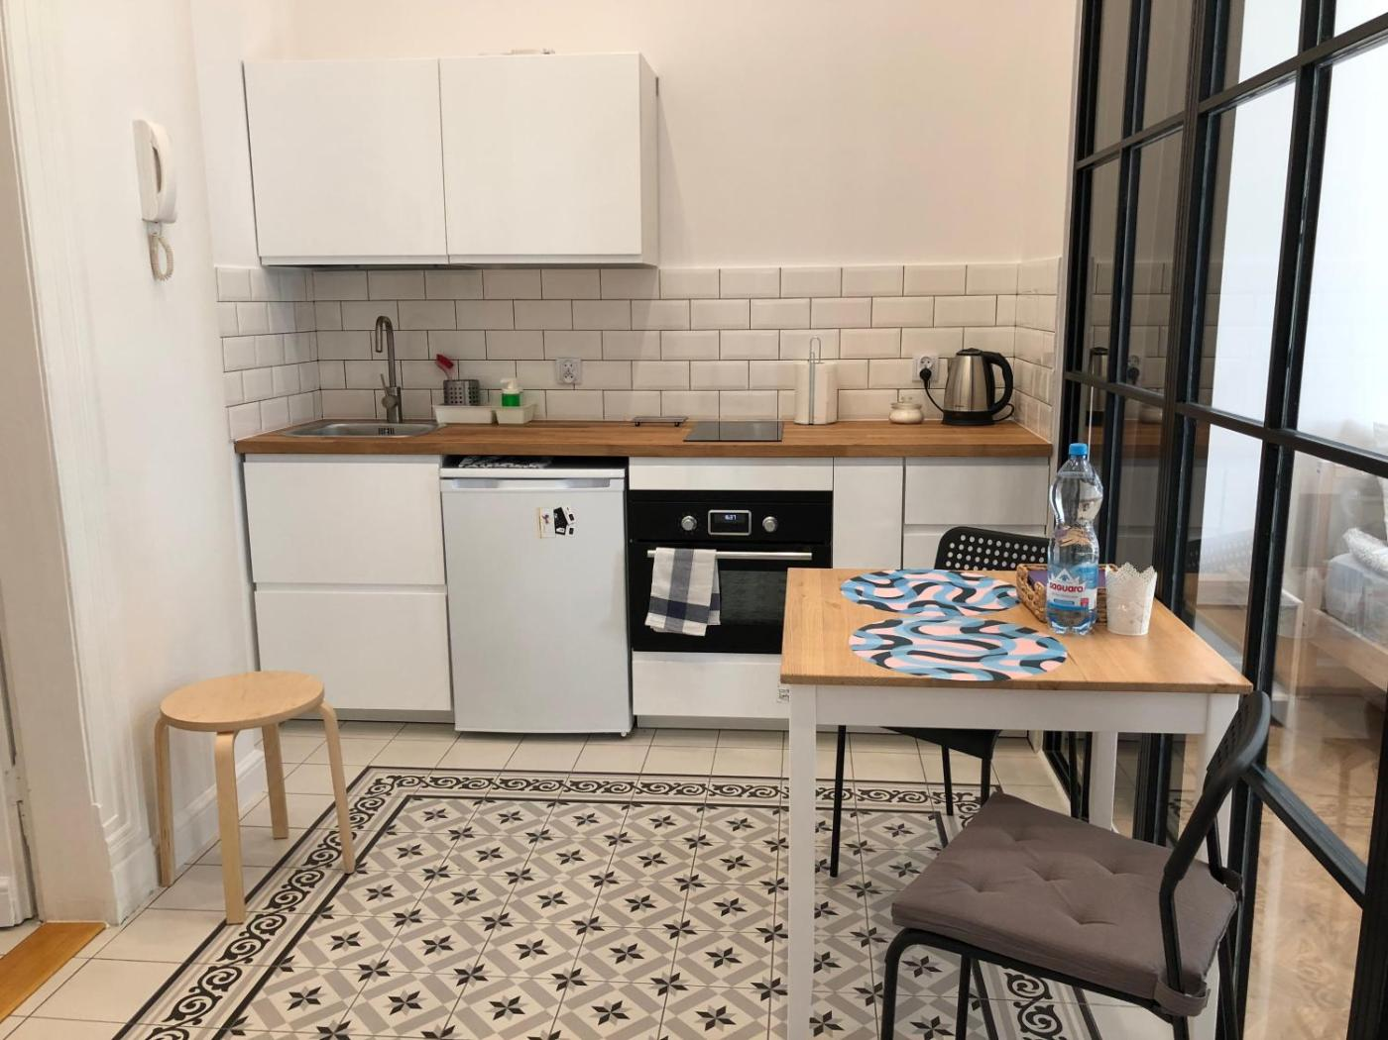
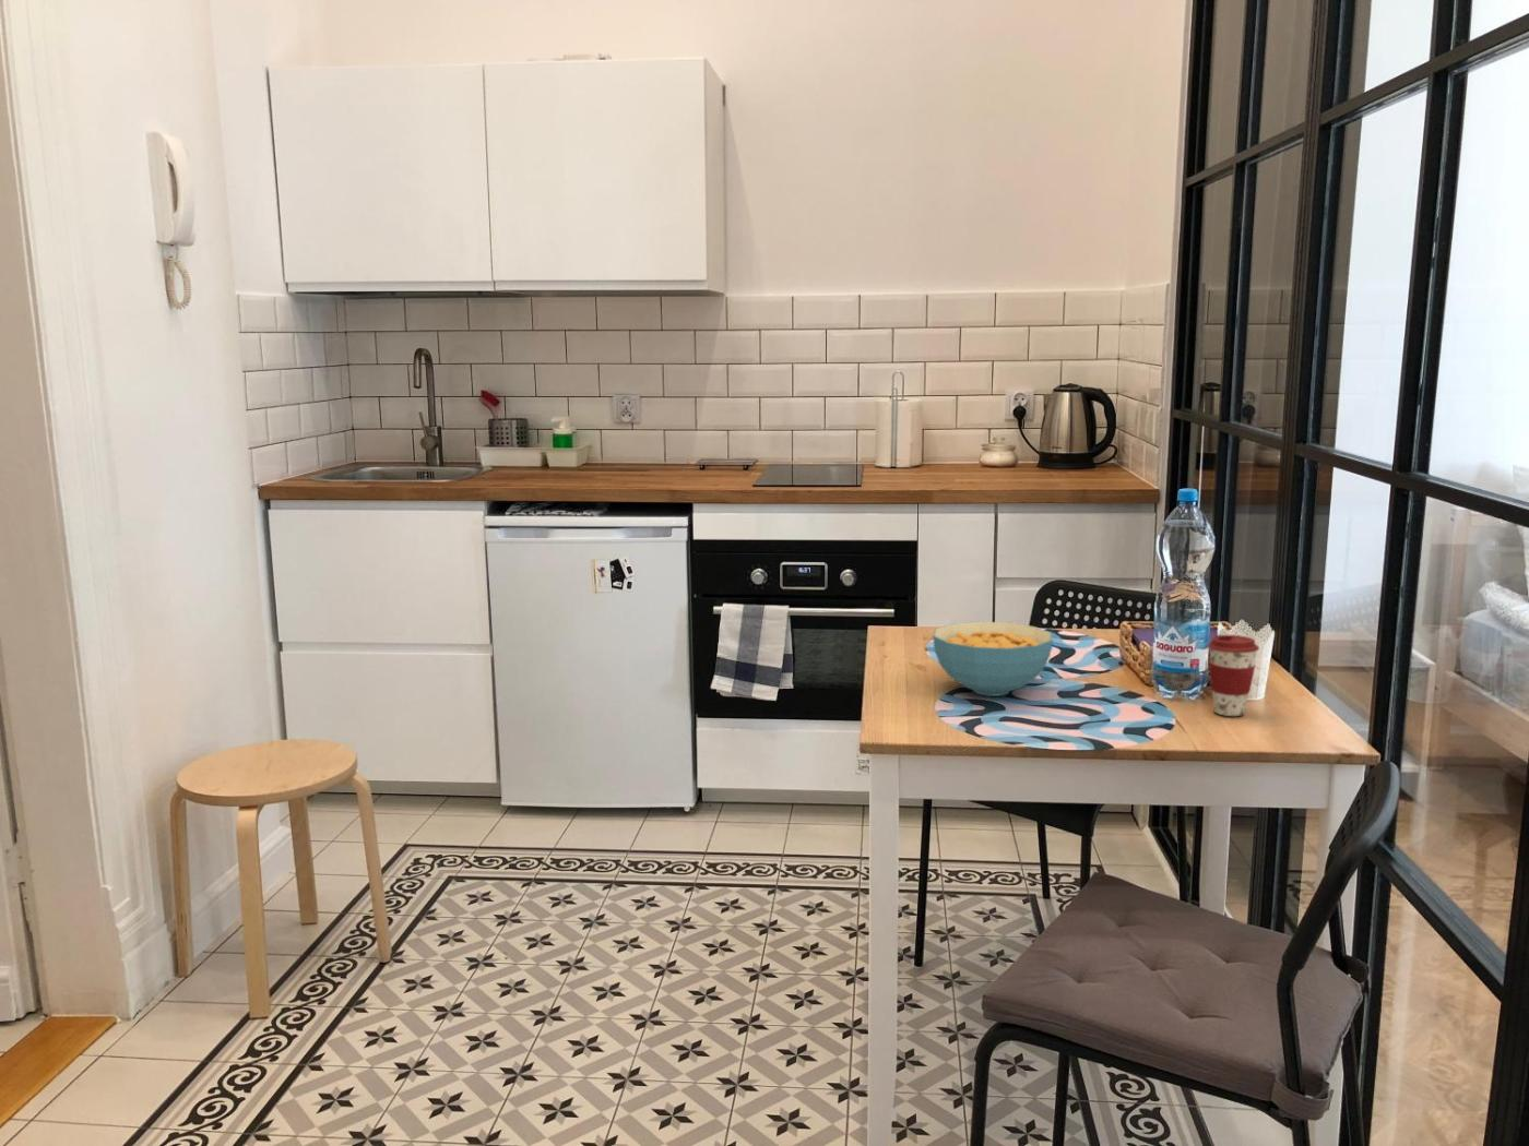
+ coffee cup (1230, 674)
+ cereal bowl (992, 662)
